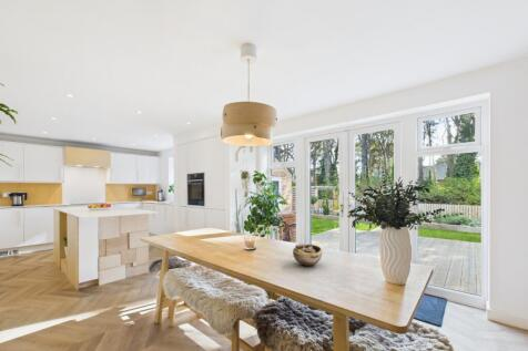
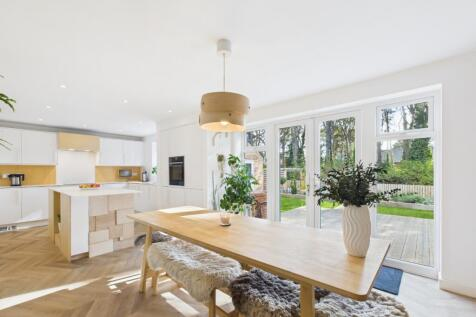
- bowl (307, 254)
